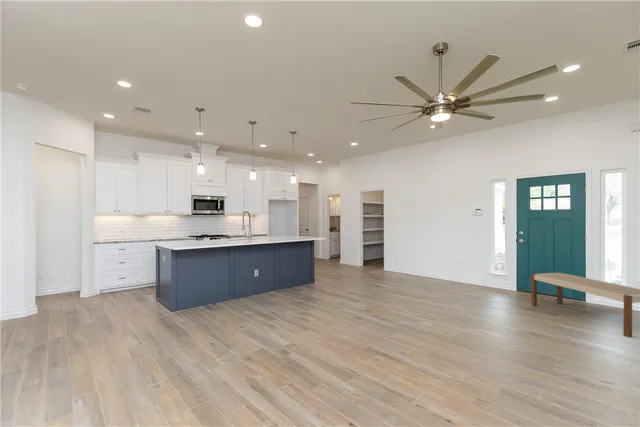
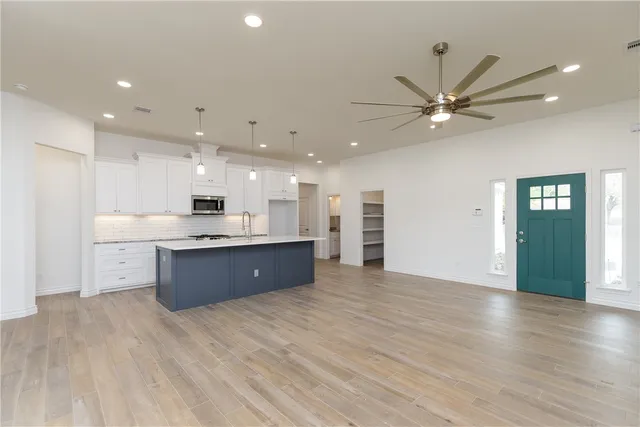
- bench (590, 293)
